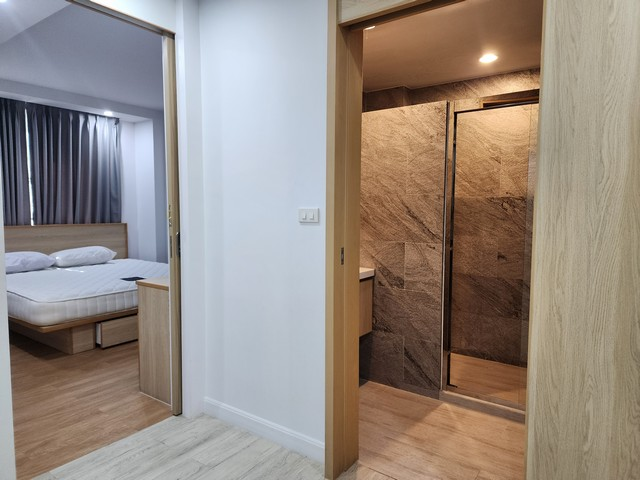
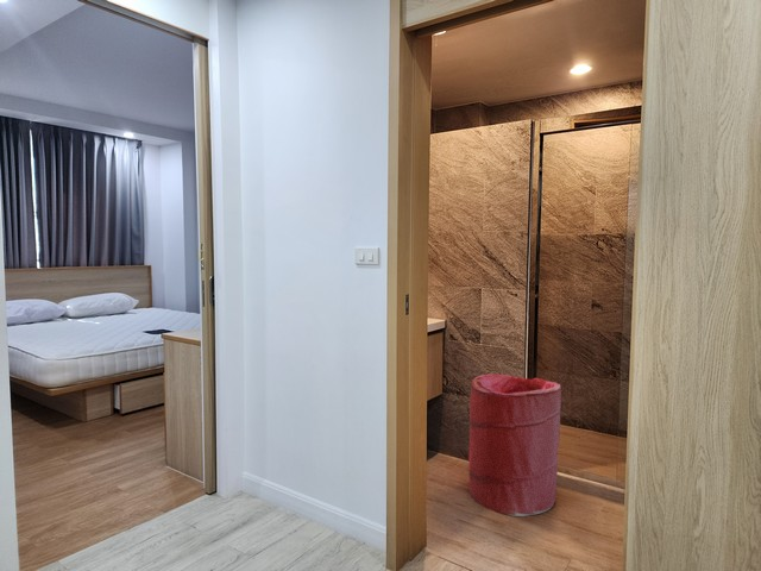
+ laundry hamper (514, 437)
